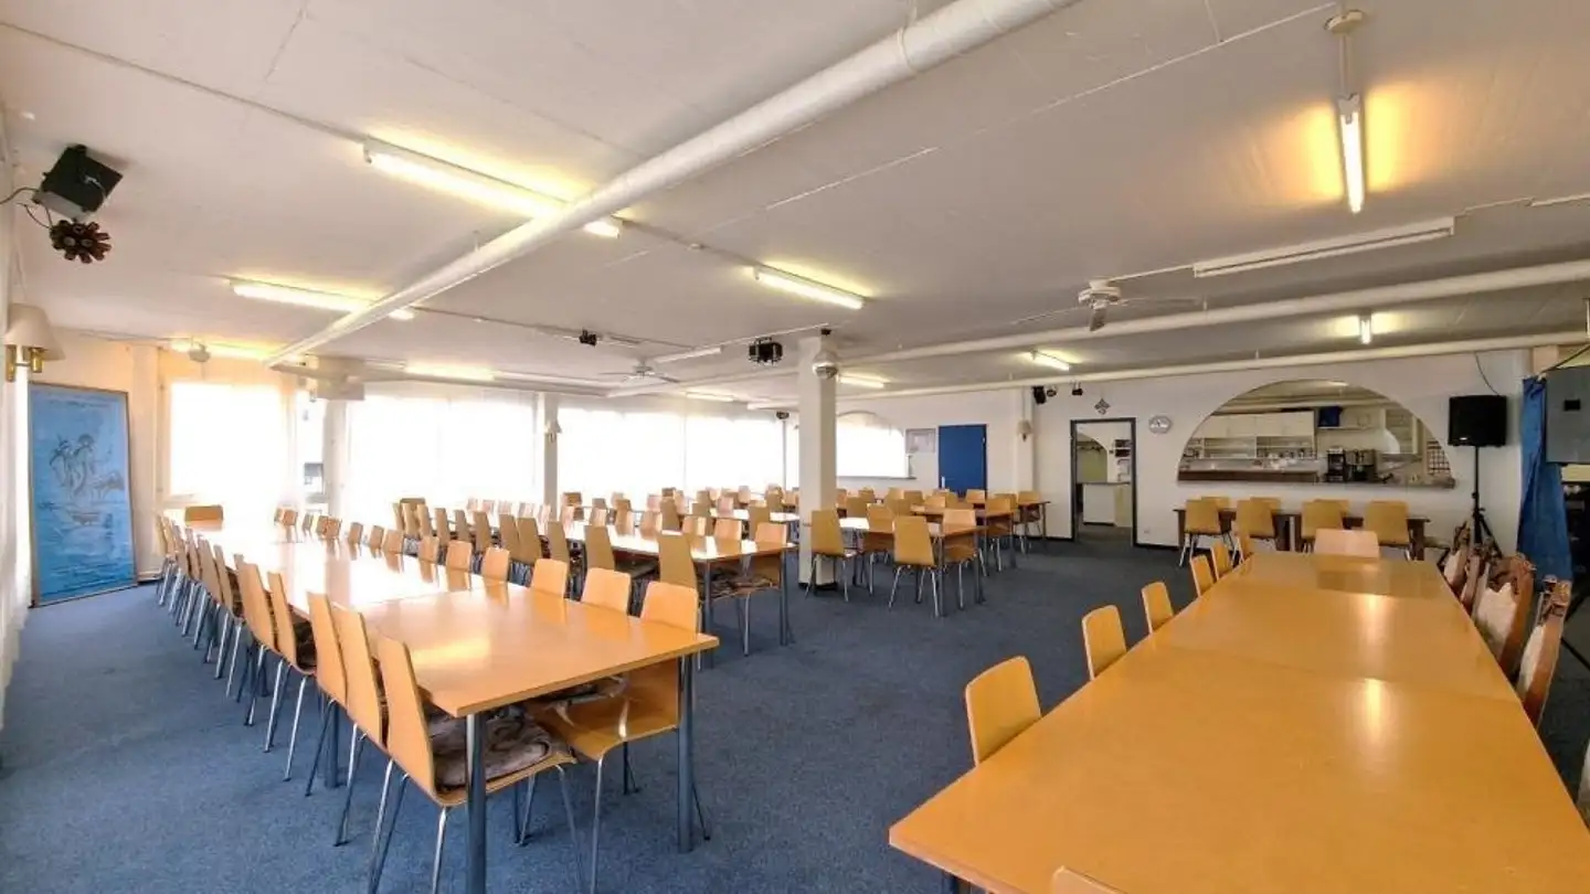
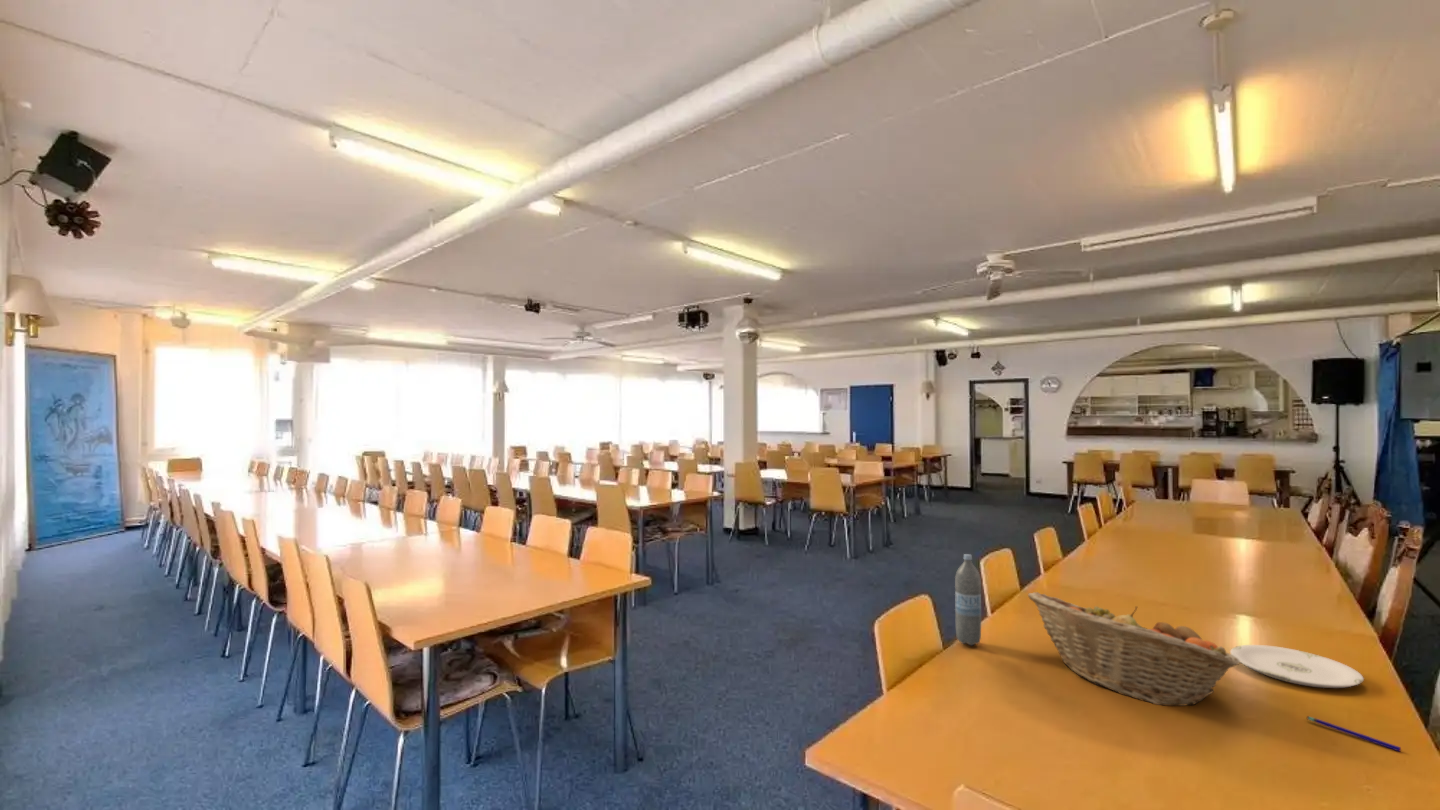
+ water bottle (968, 599)
+ fruit basket (1123, 638)
+ plate (1293, 667)
+ pen (1351, 732)
